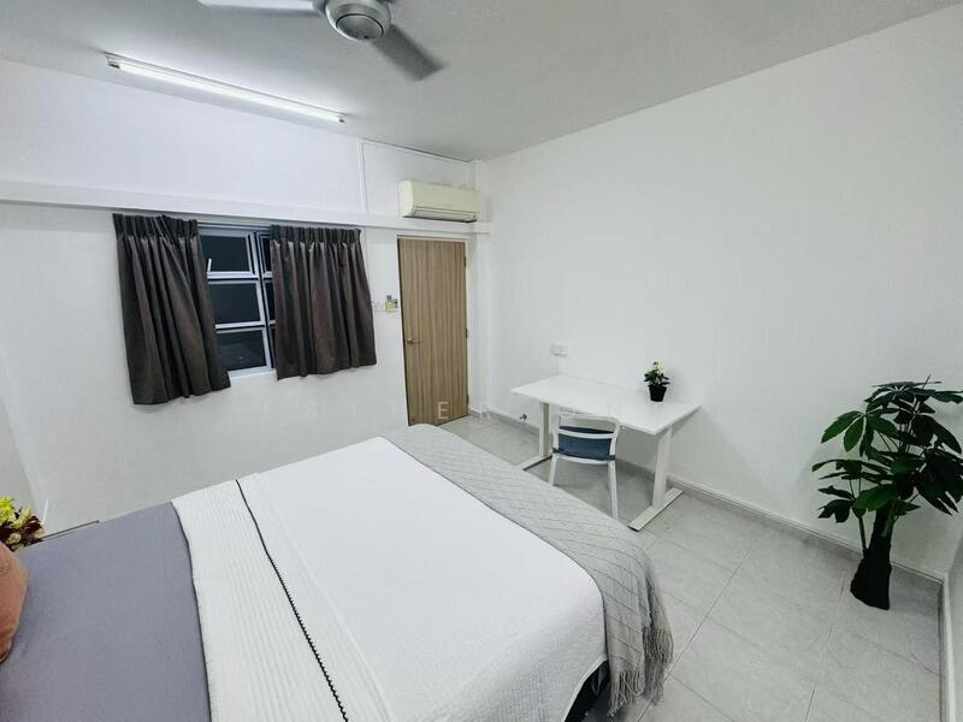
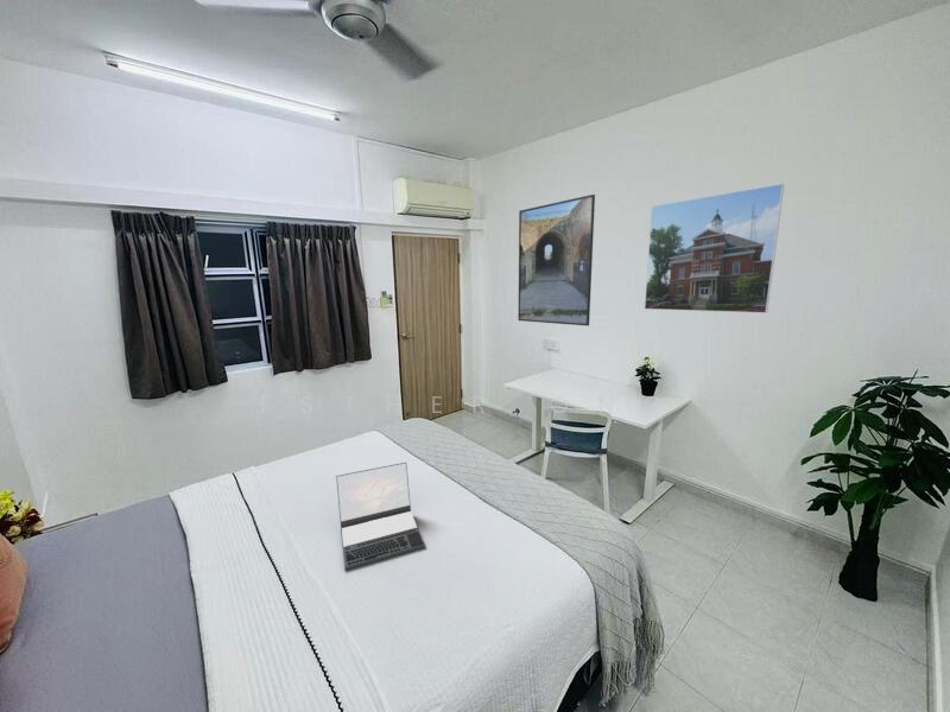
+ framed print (704, 255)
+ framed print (552, 265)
+ laptop (379, 509)
